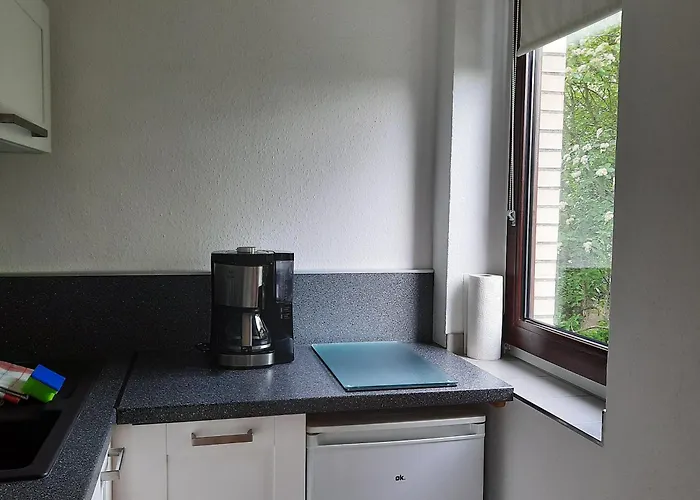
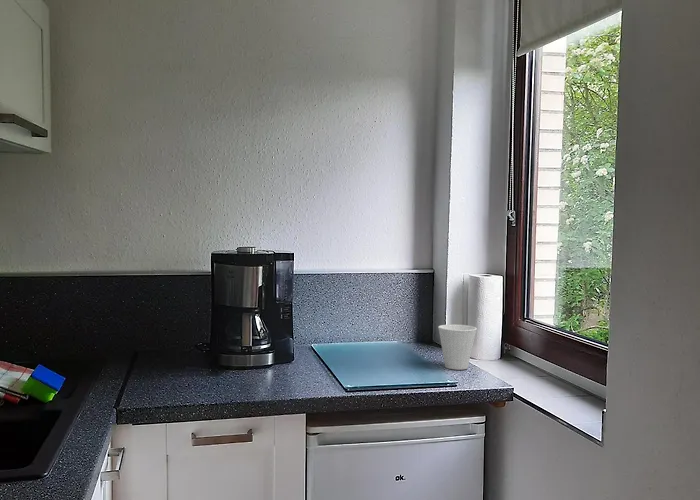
+ cup (456, 347)
